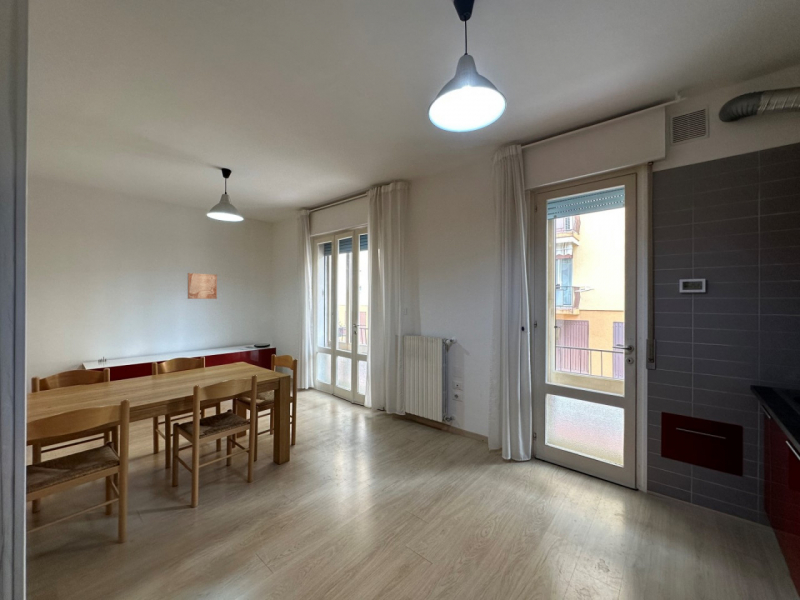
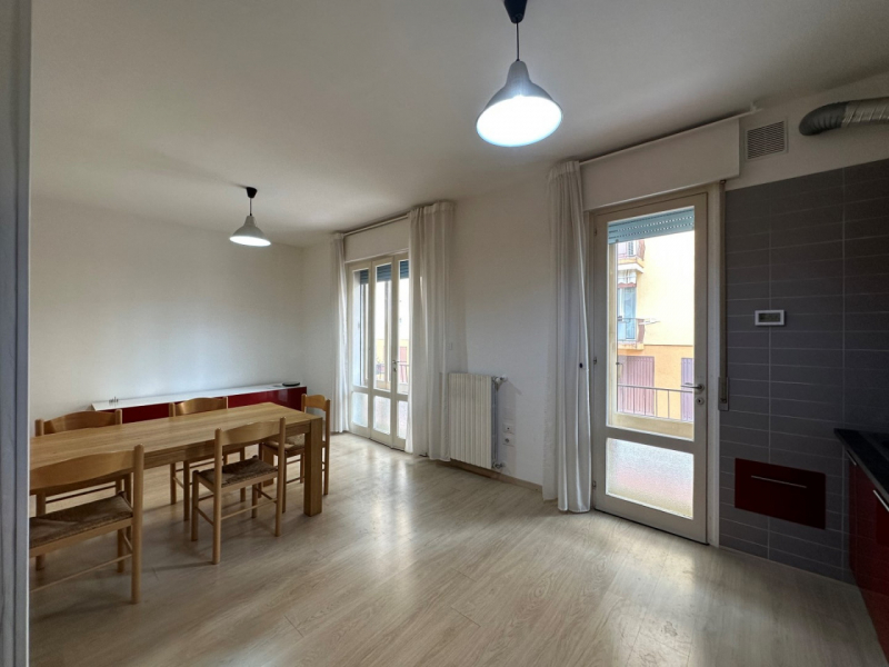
- wall art (202, 286)
